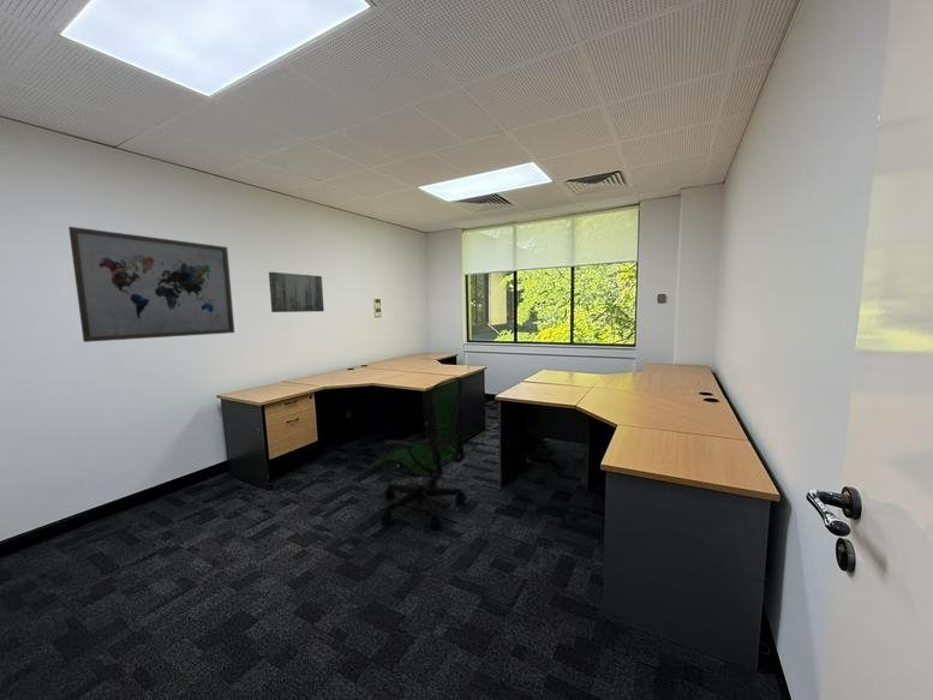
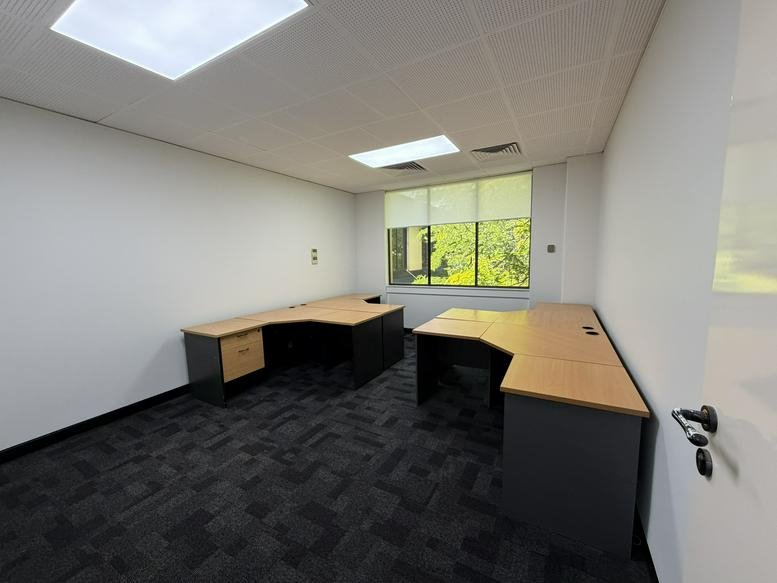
- wall art (165, 288)
- wall art (298, 293)
- office chair (415, 442)
